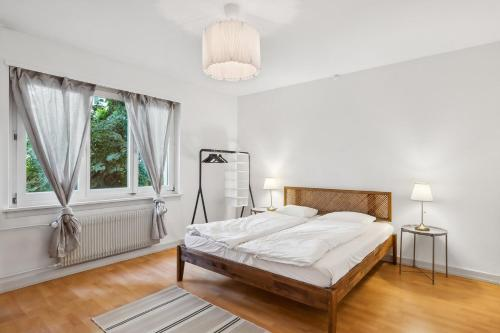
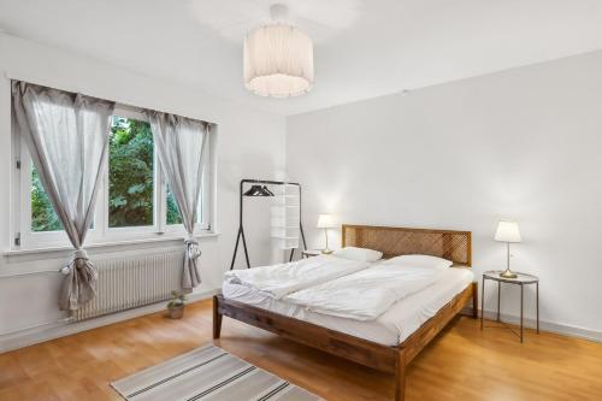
+ potted plant (175, 301)
